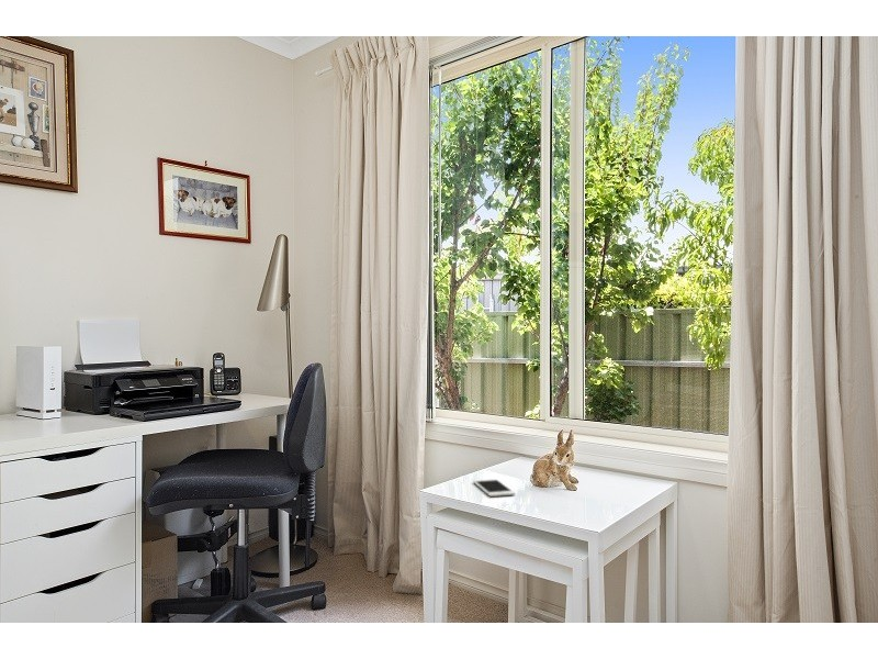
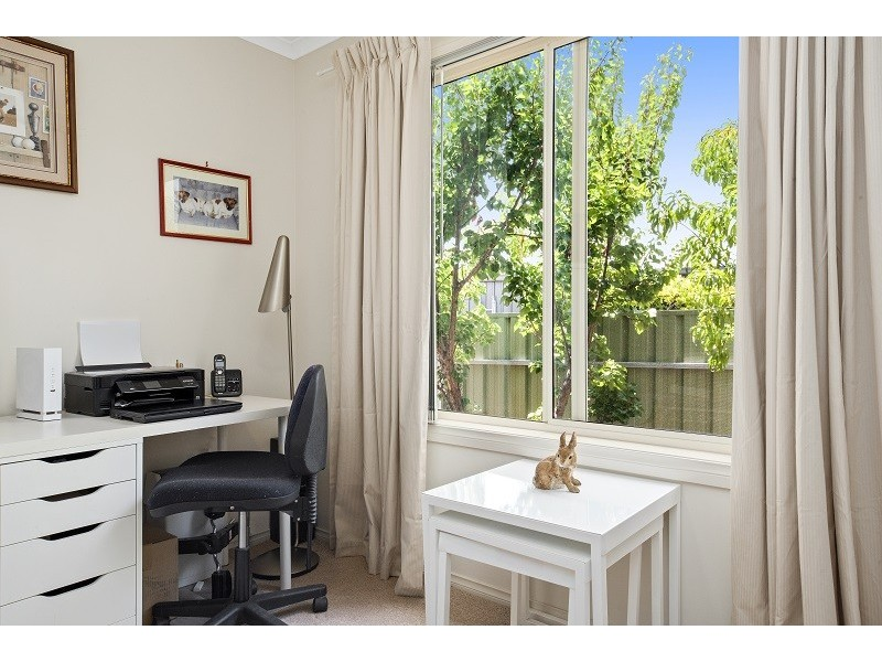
- cell phone (493, 487)
